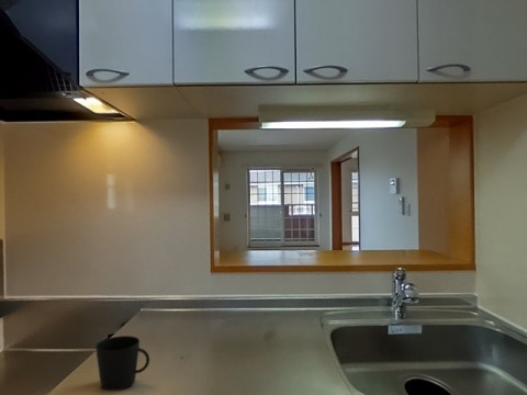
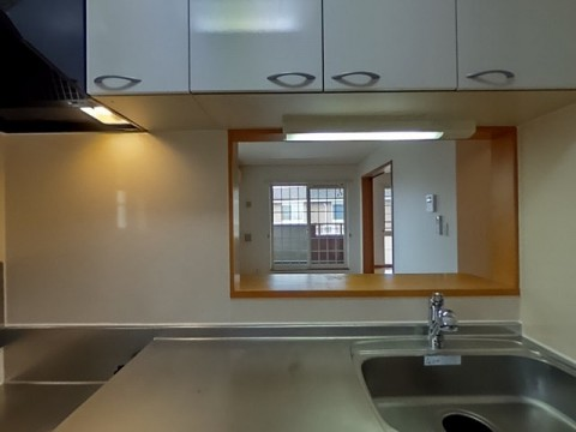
- cup (123, 362)
